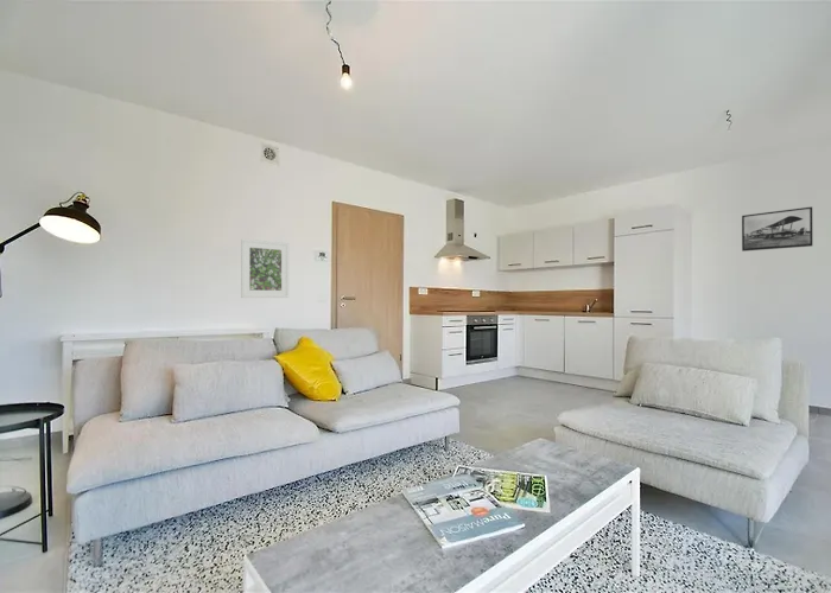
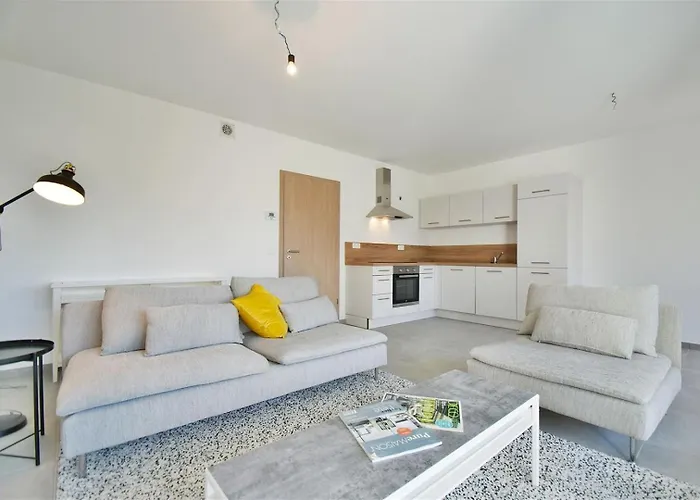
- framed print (775, 230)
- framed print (265, 269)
